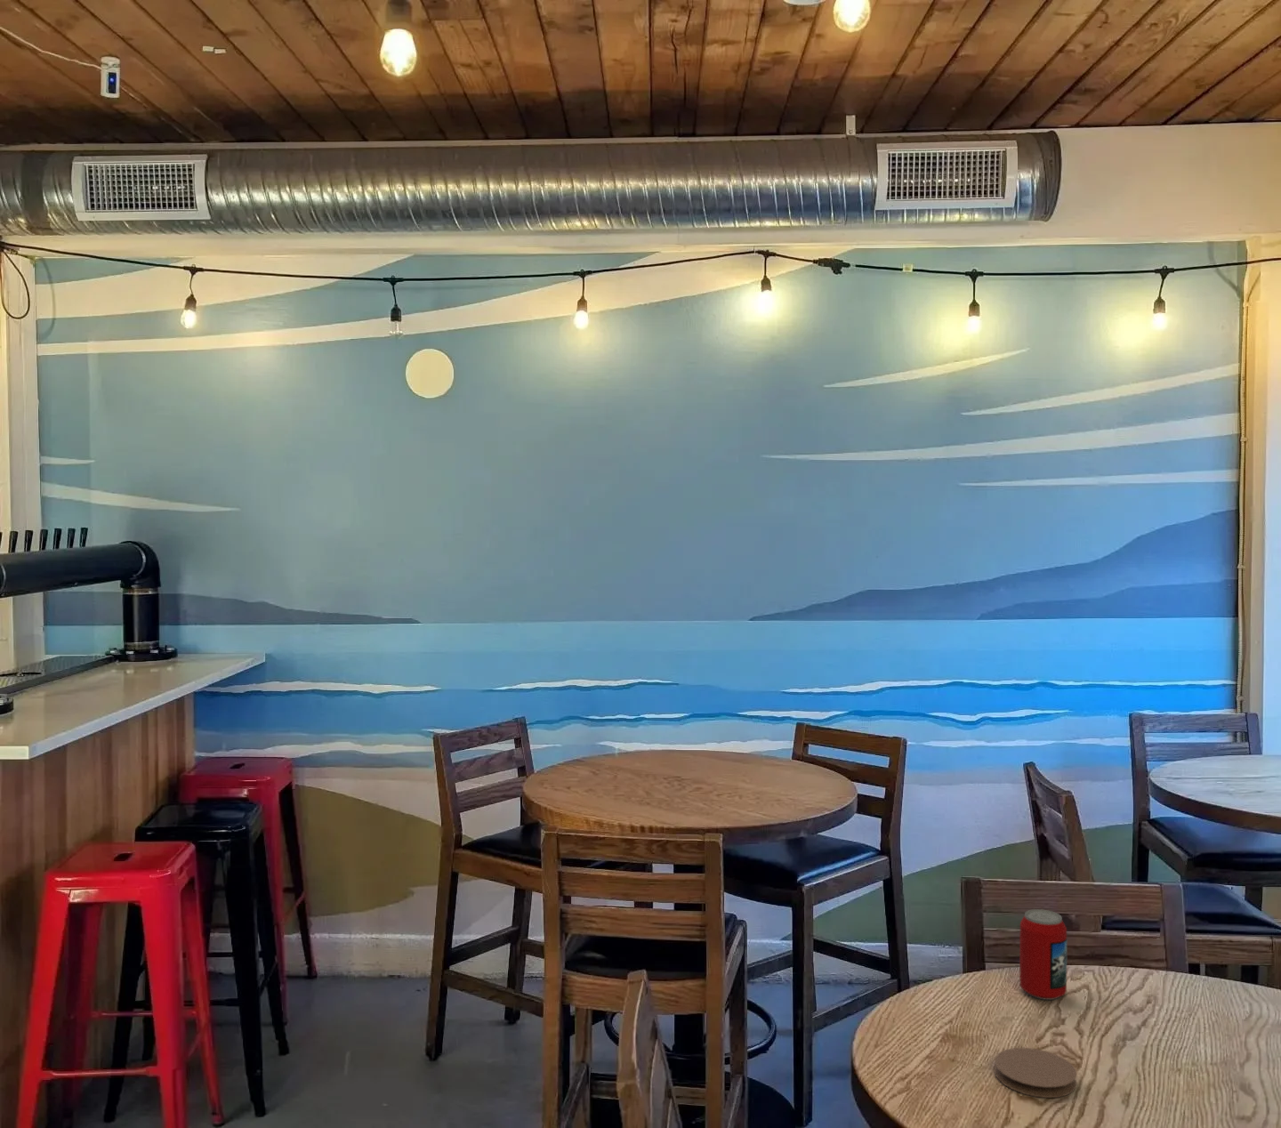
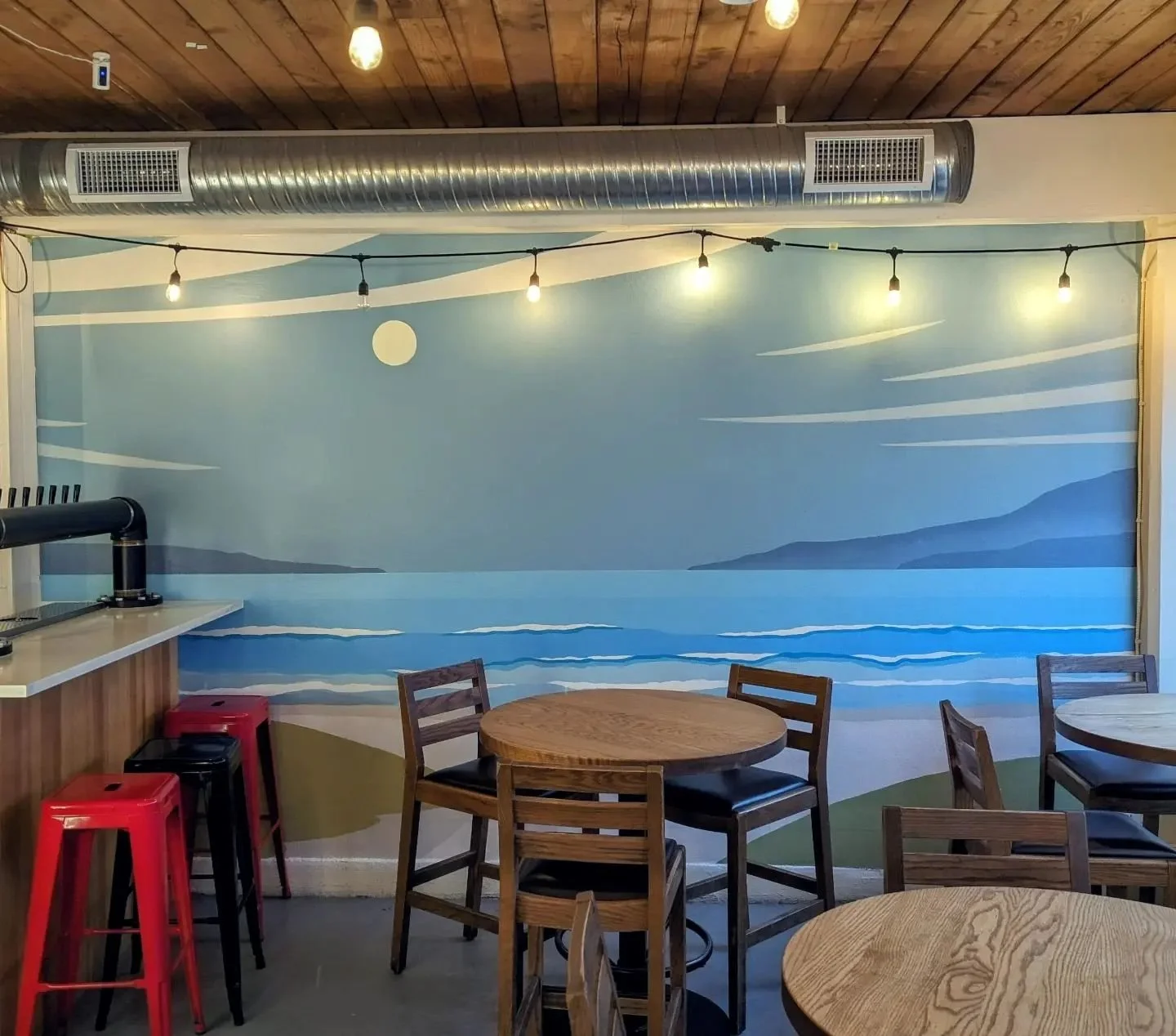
- coaster (1035, 1071)
- beverage can (1042, 954)
